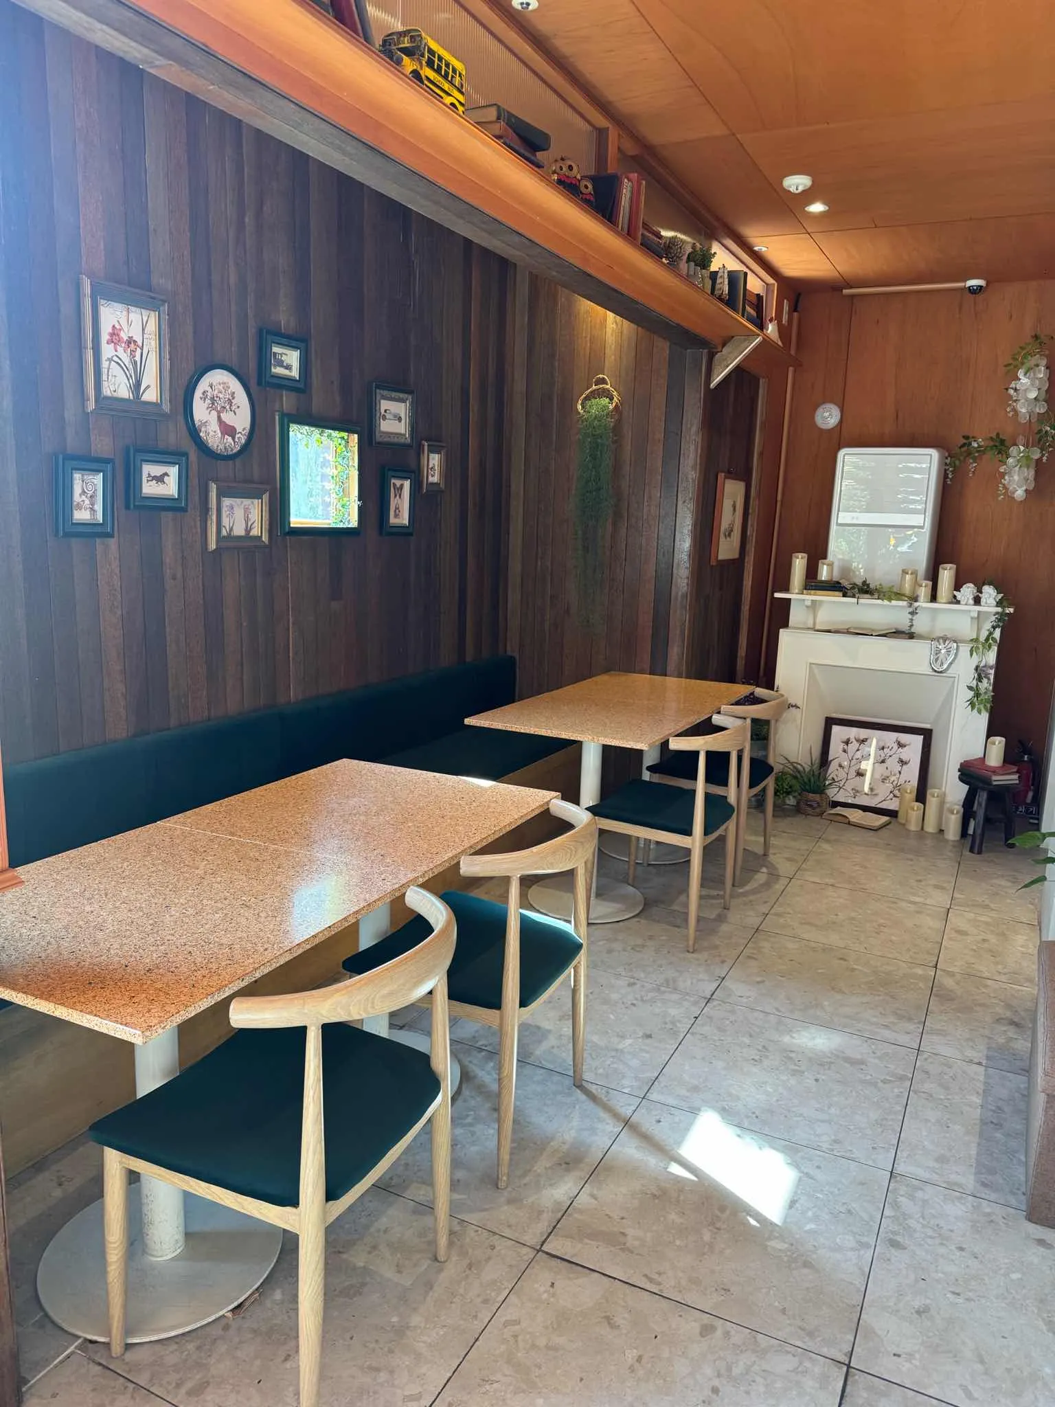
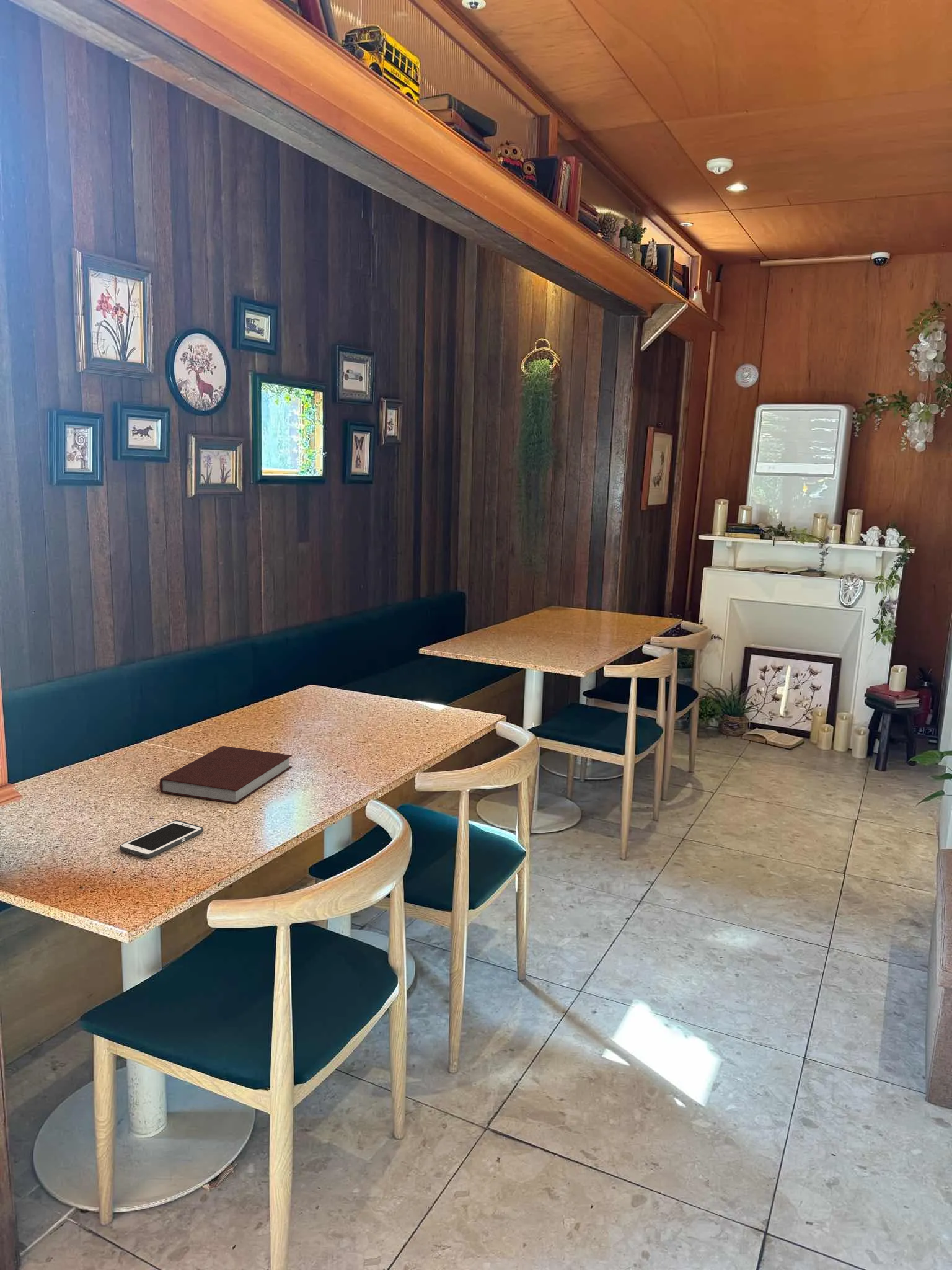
+ notebook (229, 773)
+ cell phone (162, 838)
